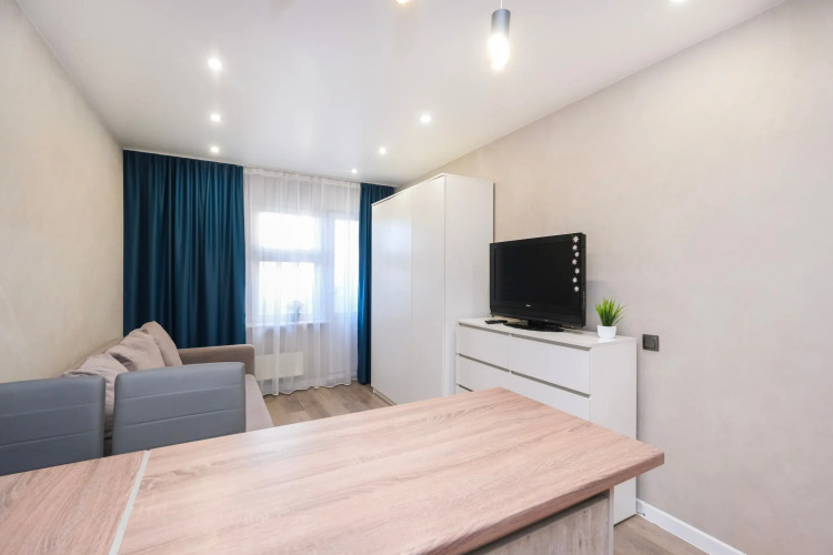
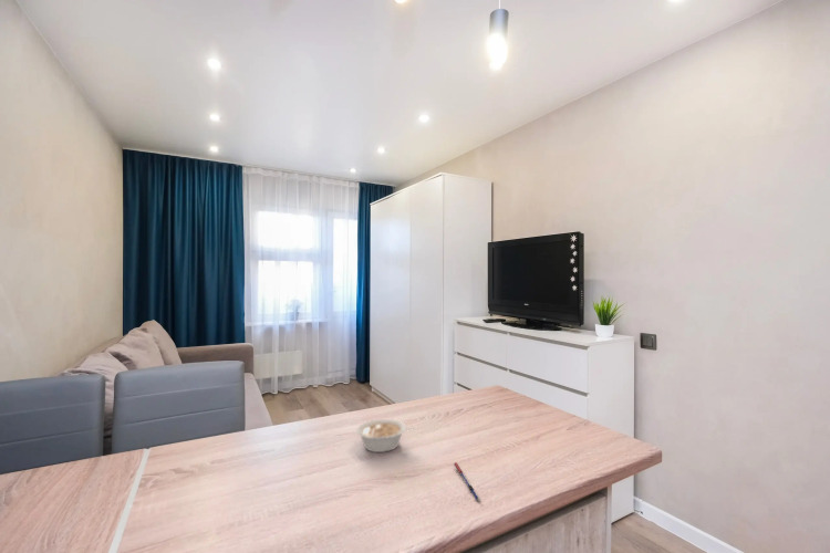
+ pen (466, 480)
+ legume (383, 434)
